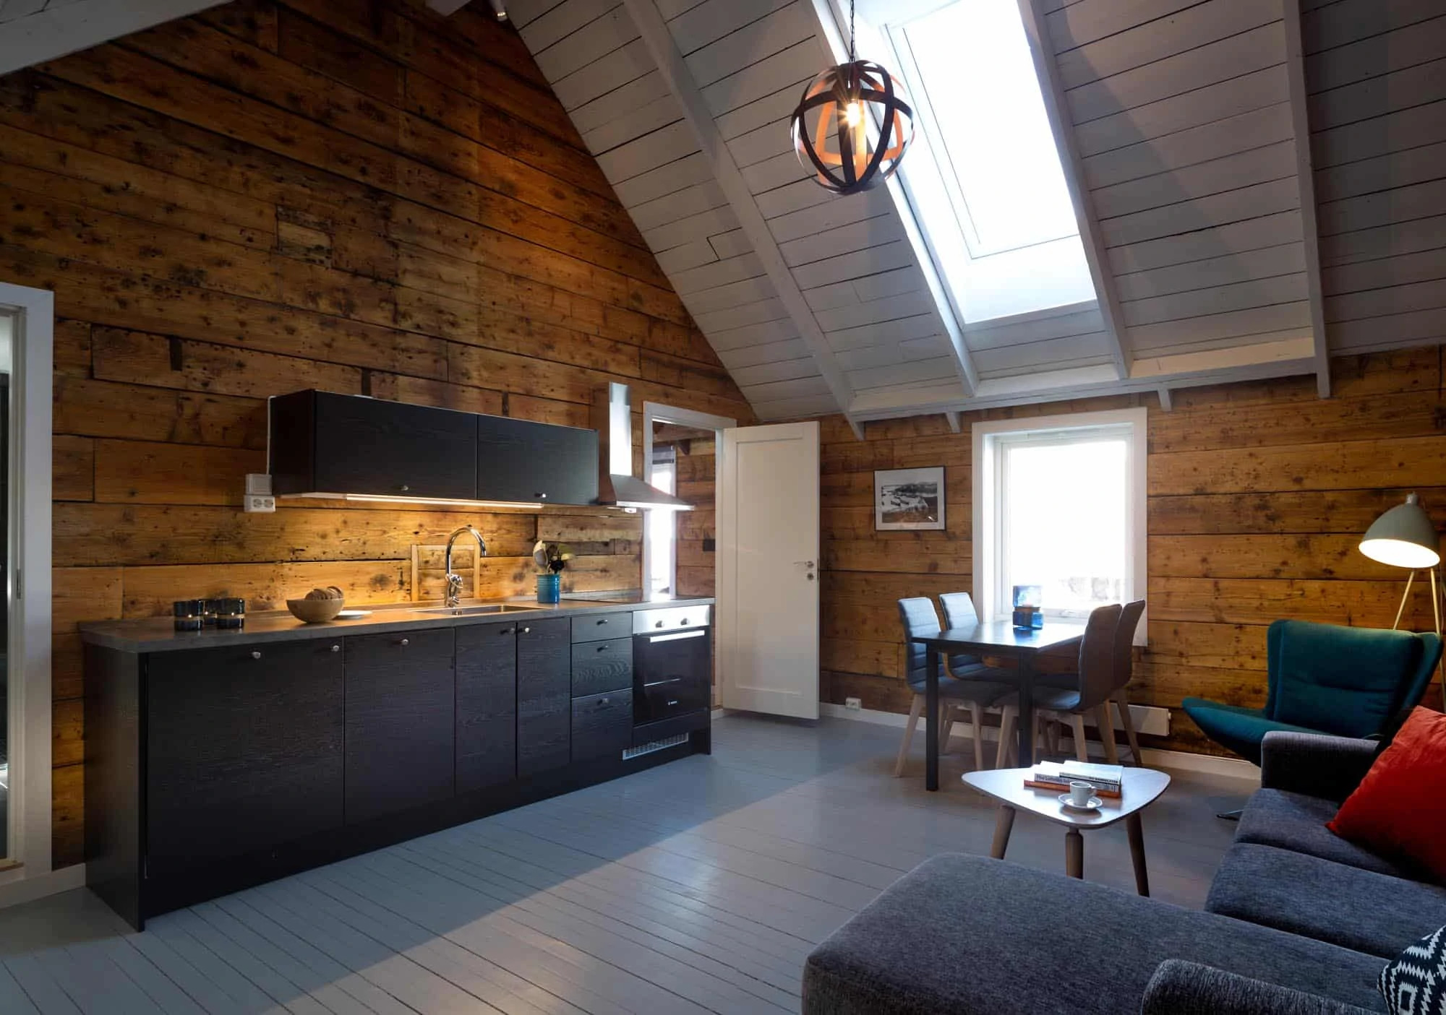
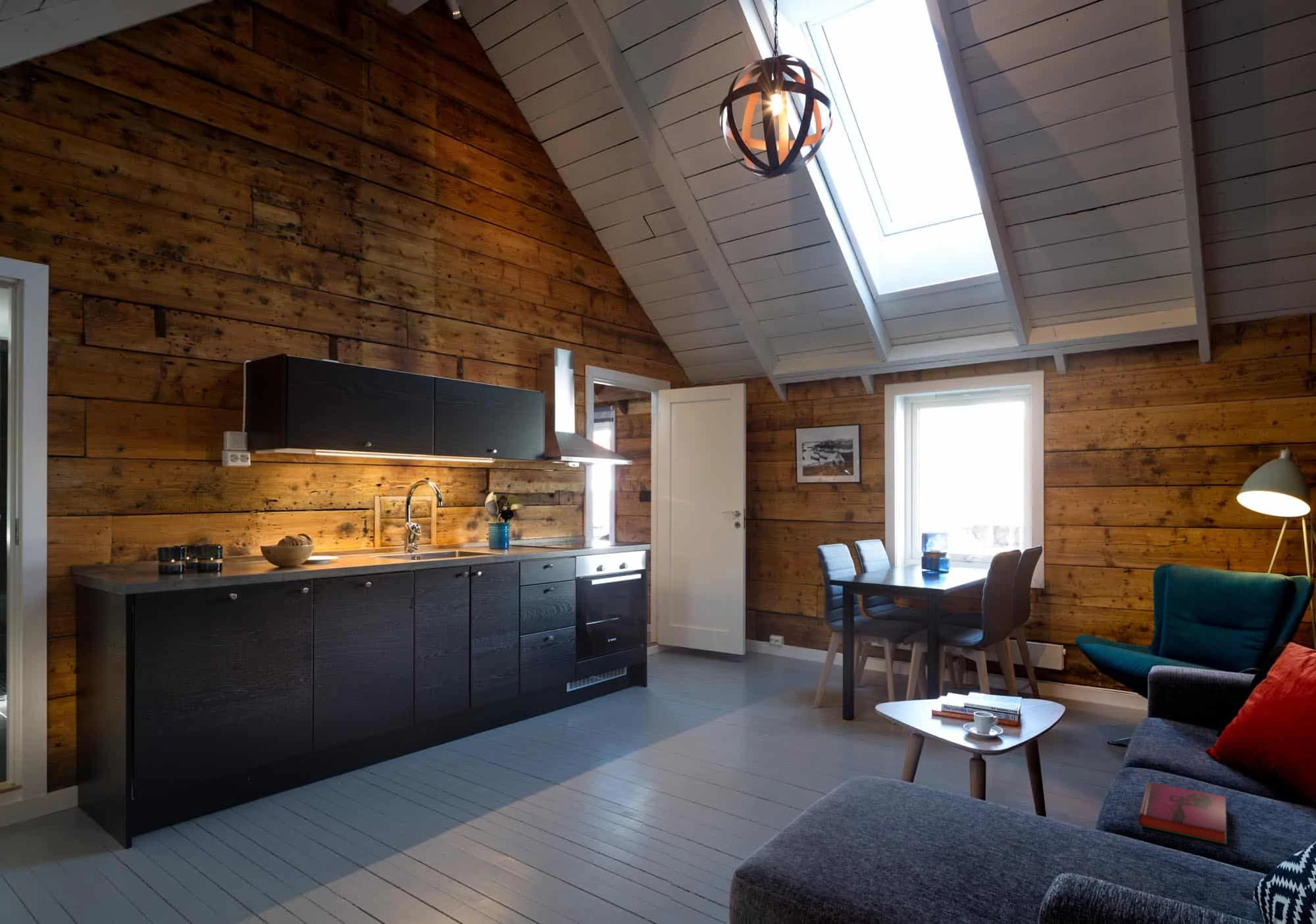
+ hardback book (1183, 810)
